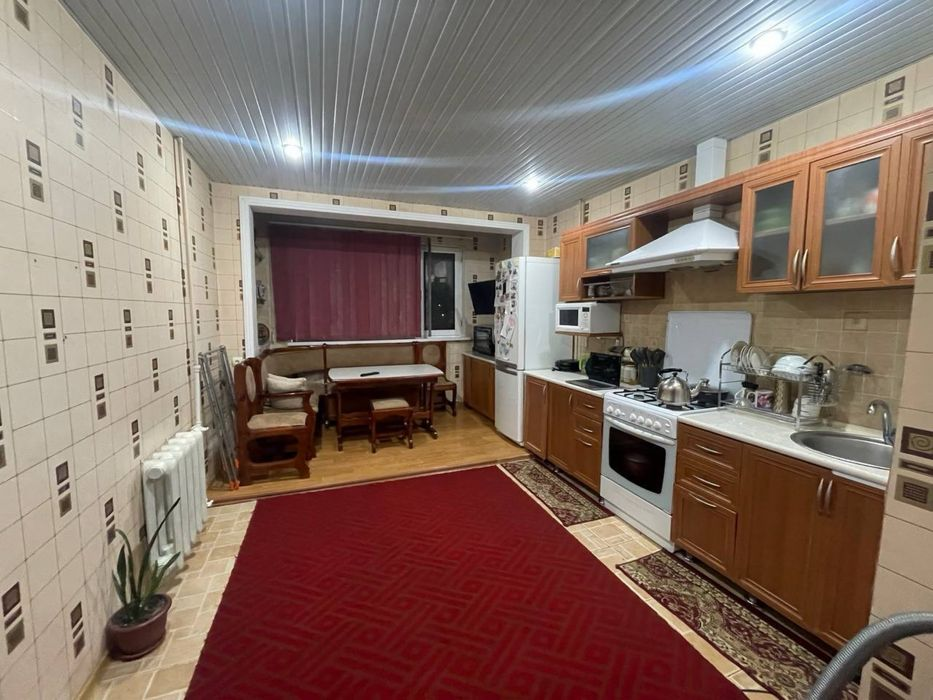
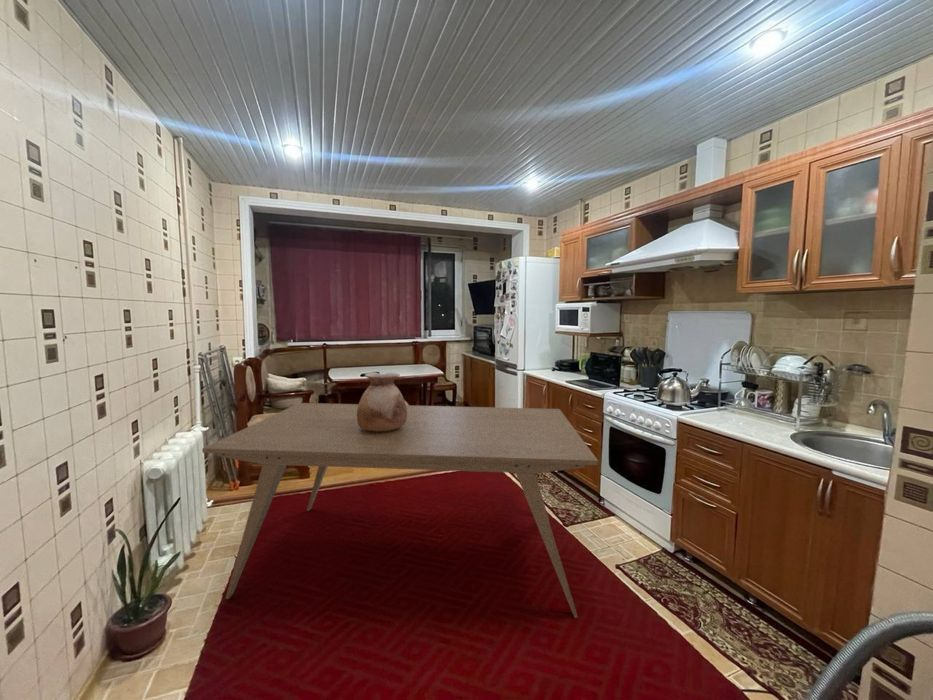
+ dining table (417, 469)
+ vase (382, 400)
